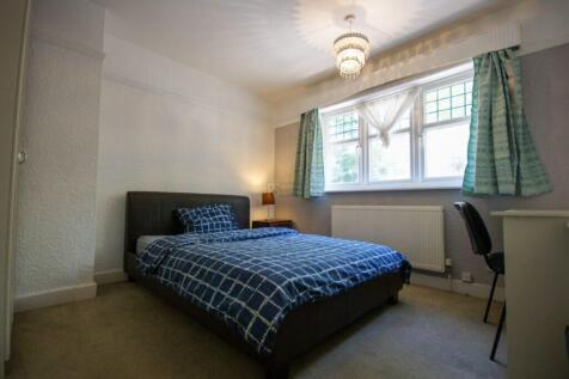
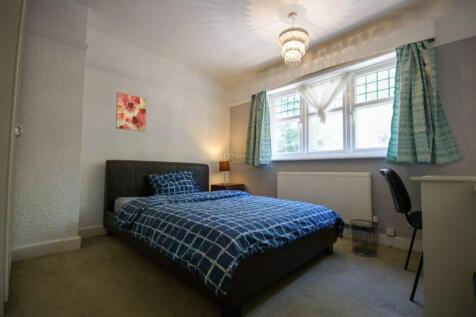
+ wall art (131, 112)
+ waste bin (364, 237)
